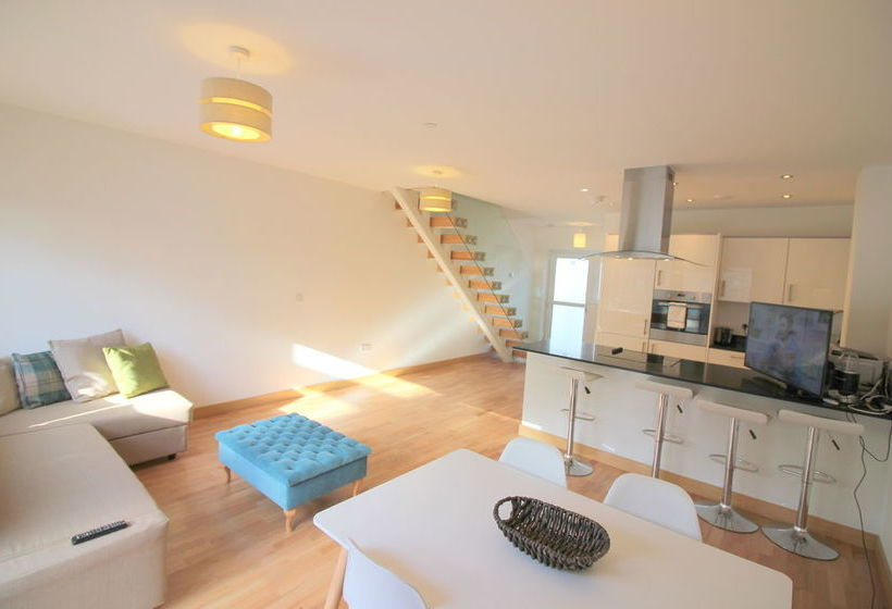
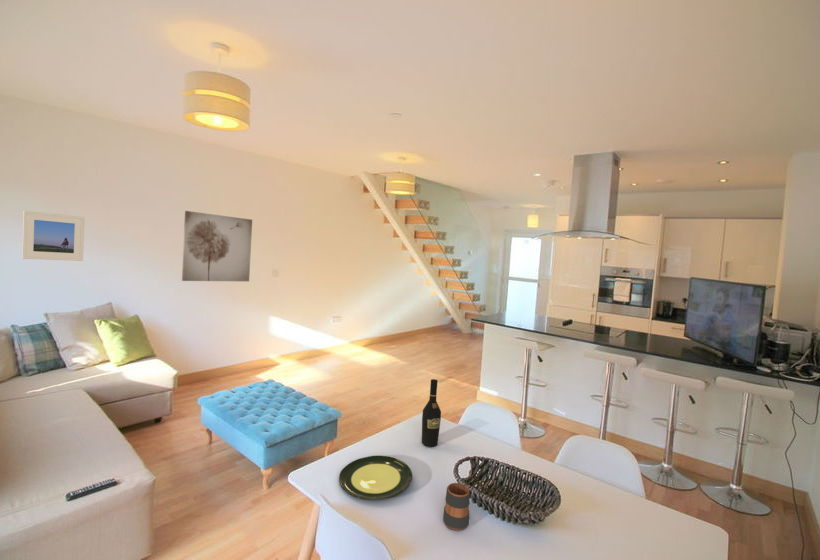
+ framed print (54, 236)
+ wine bottle (431, 412)
+ wall art (219, 248)
+ mug (456, 503)
+ plate (375, 476)
